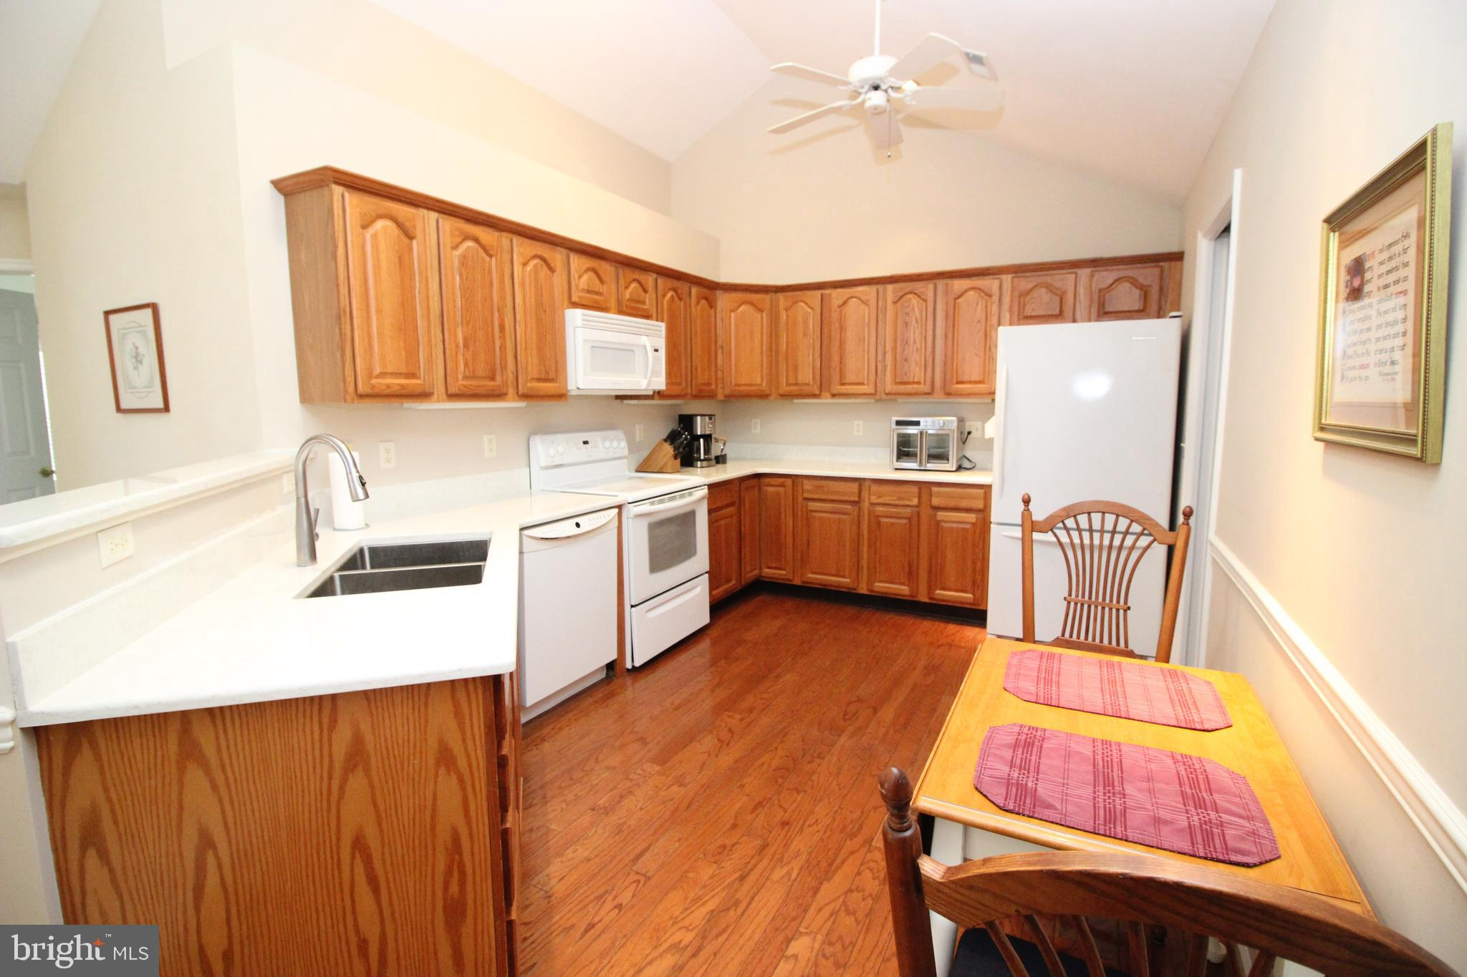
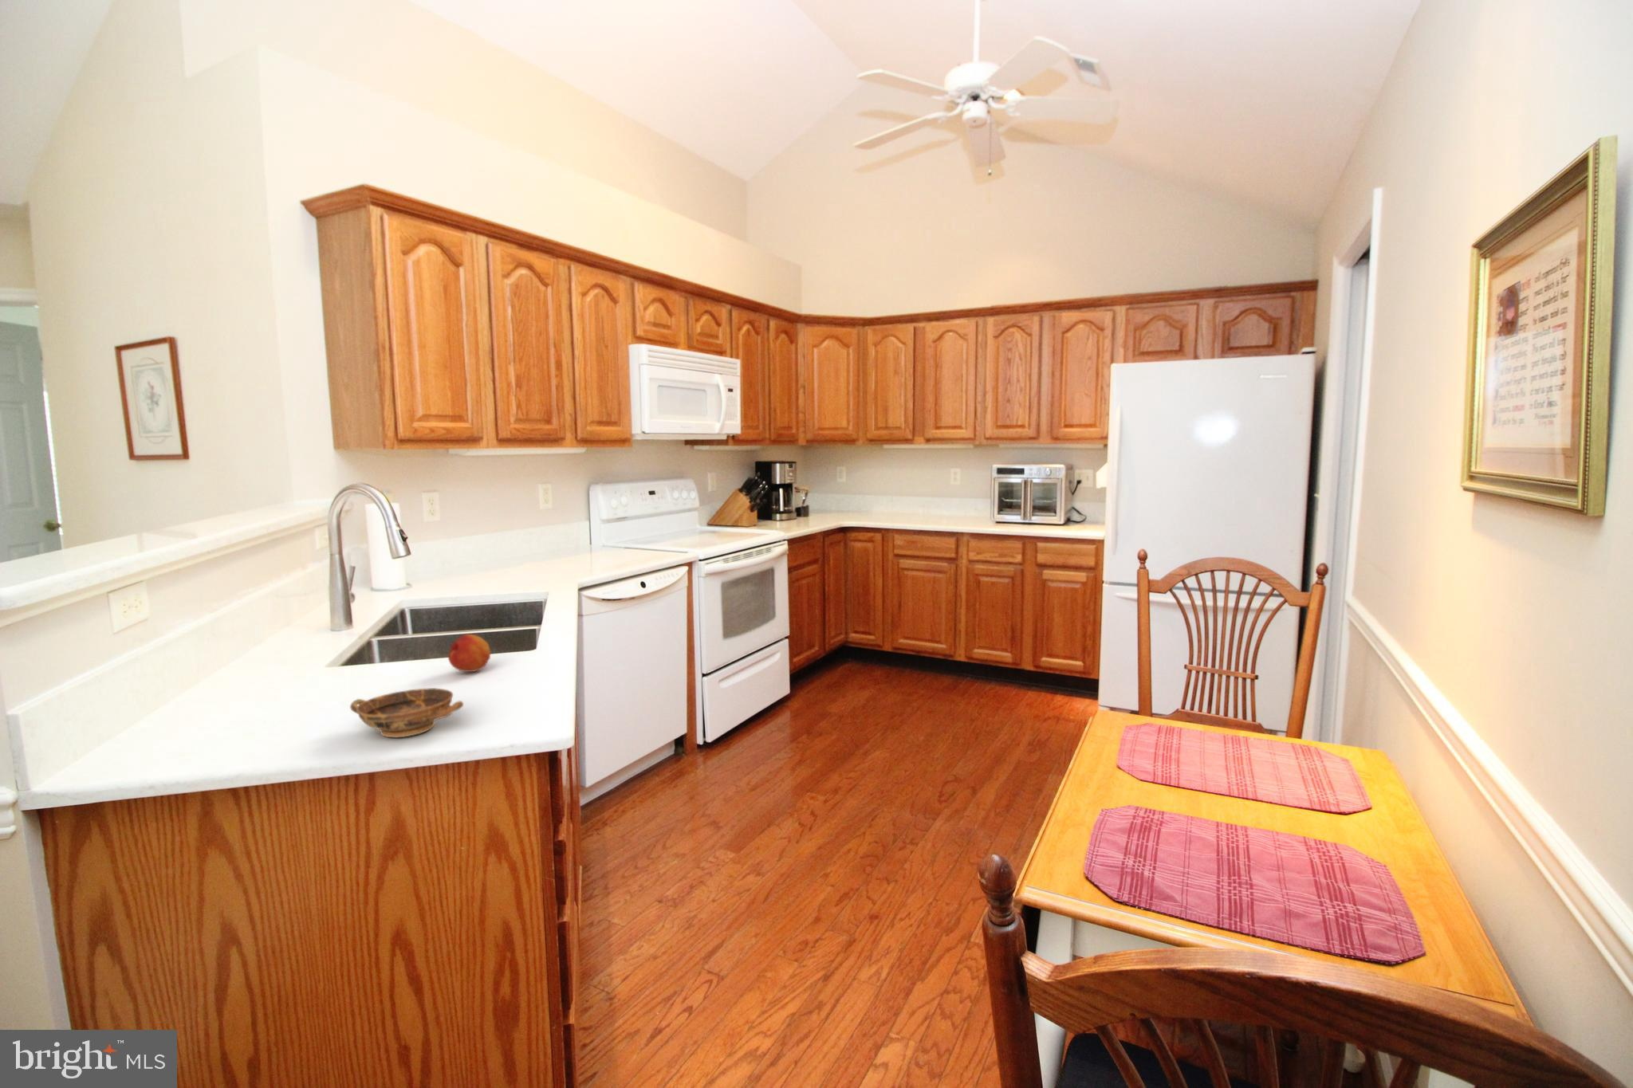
+ fruit (469, 653)
+ bowl (406, 715)
